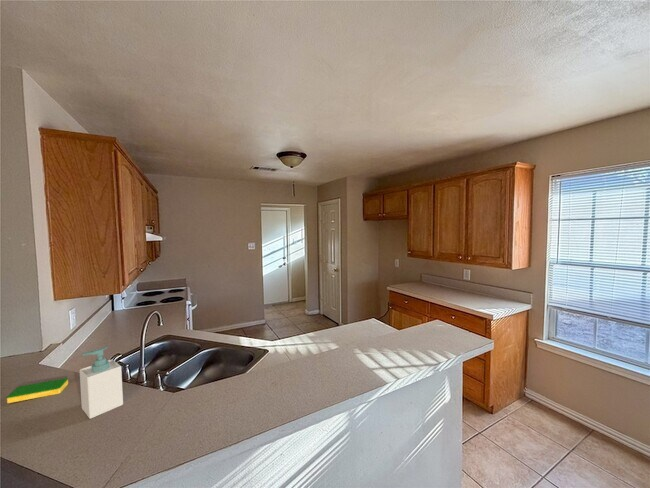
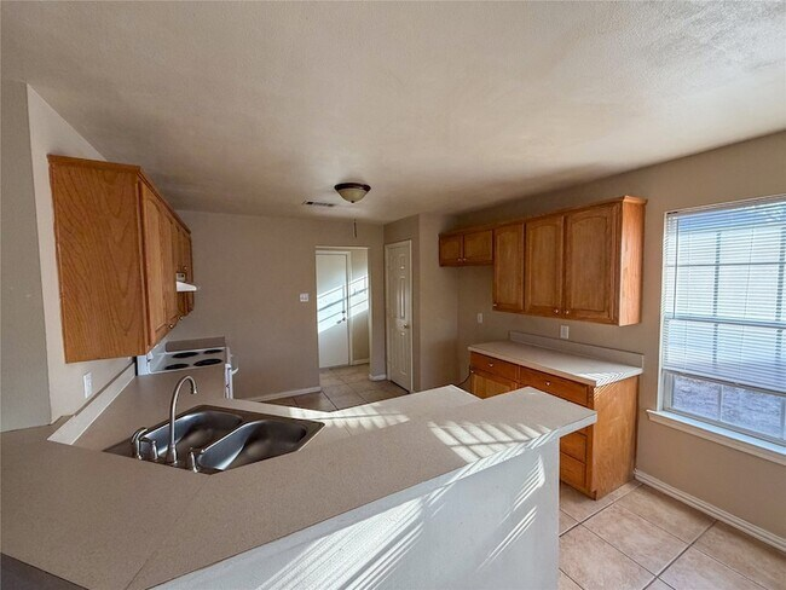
- soap bottle (100, 377)
- dish sponge (39, 389)
